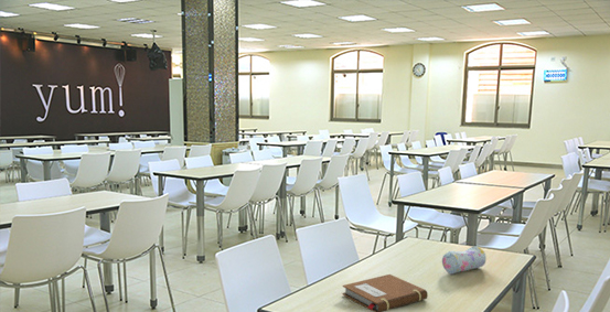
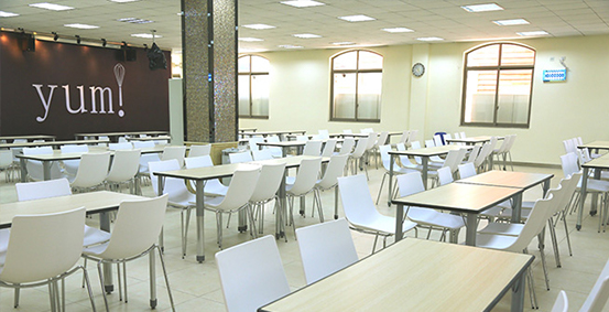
- pencil case (464, 259)
- notebook (383, 292)
